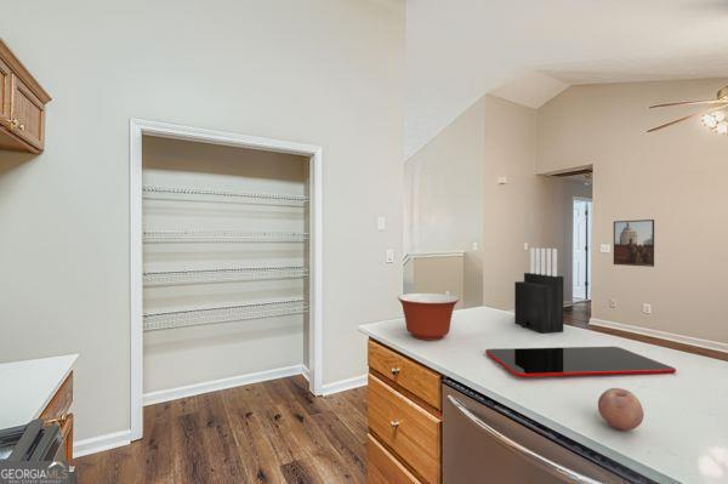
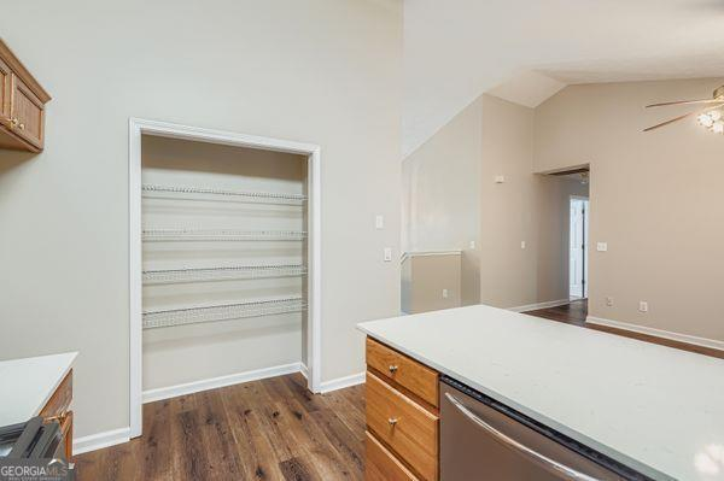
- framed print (632, 243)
- fruit (620, 409)
- knife block (535, 287)
- cutting board (573, 360)
- mixing bowl (427, 317)
